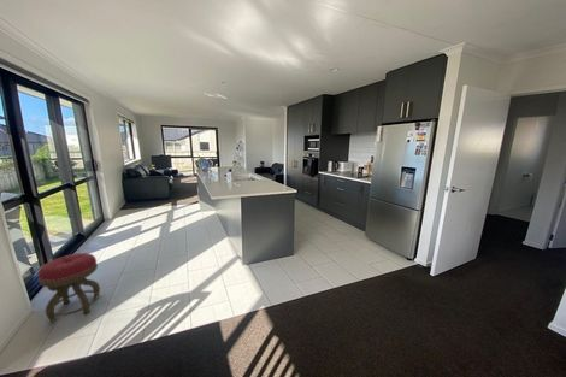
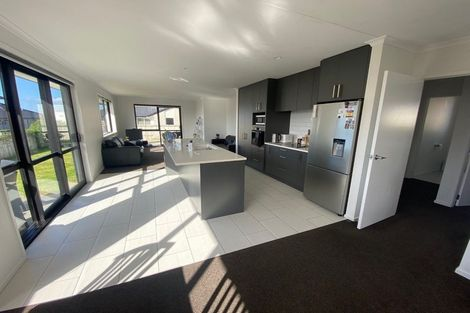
- stool (71, 284)
